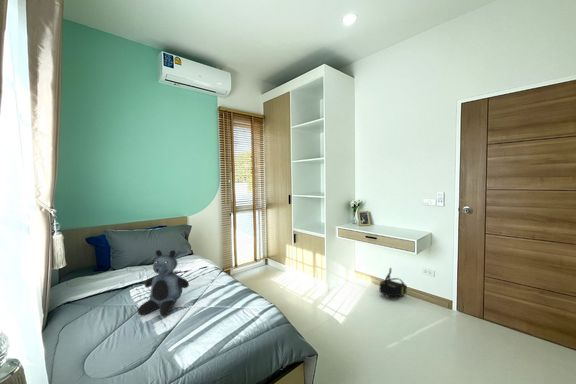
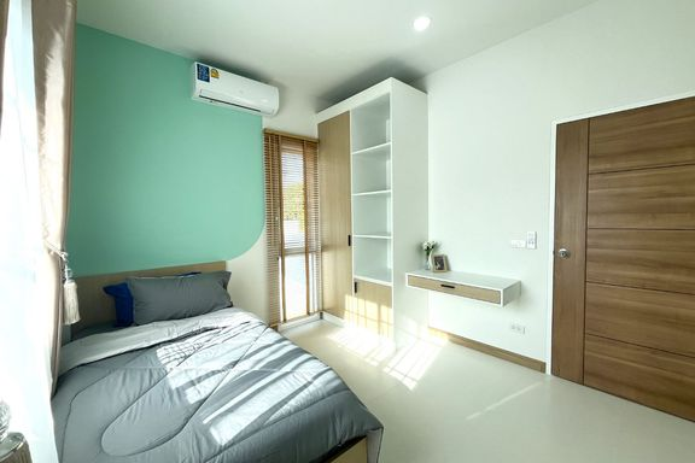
- teddy bear (161, 280)
- backpack (390, 283)
